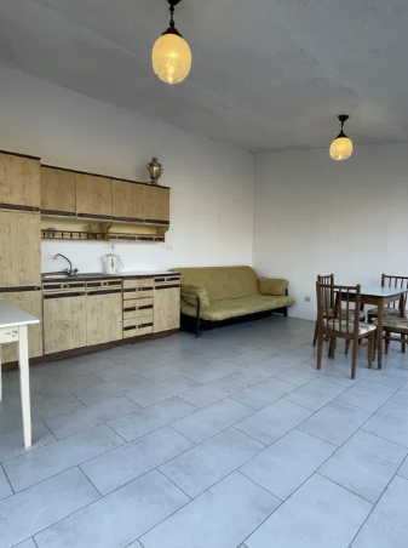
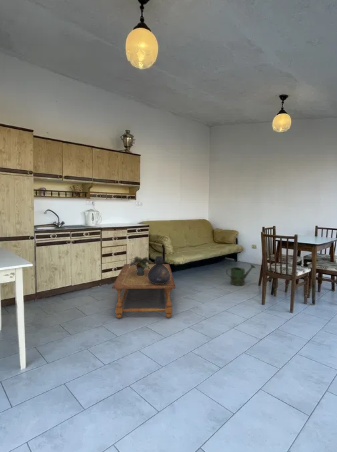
+ potted plant (140, 265)
+ watering can (240, 274)
+ vessel (159, 269)
+ coffee table (145, 287)
